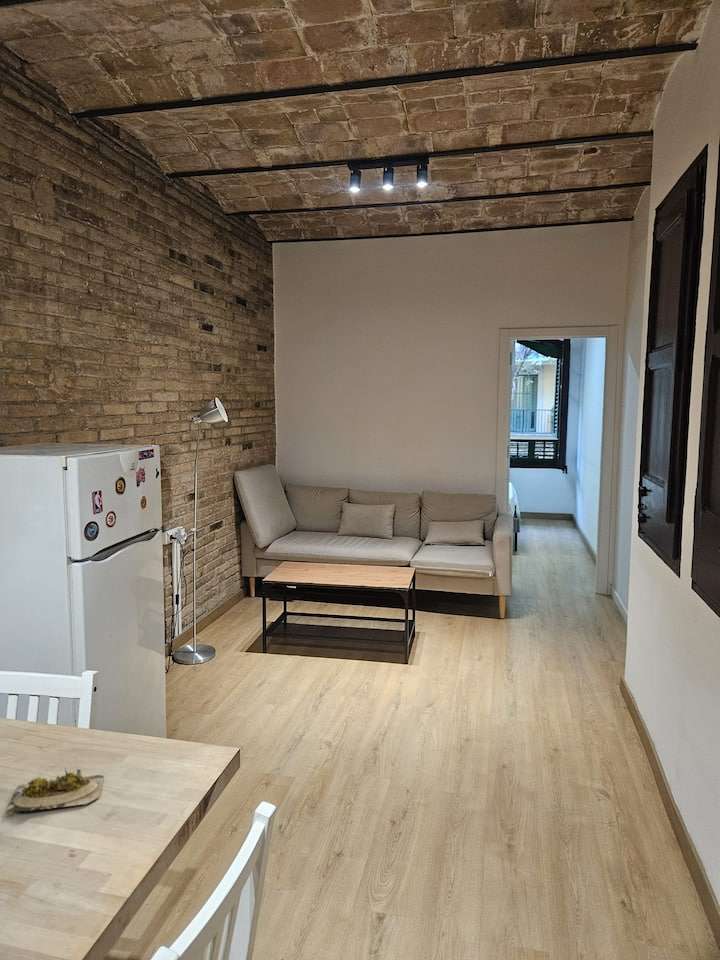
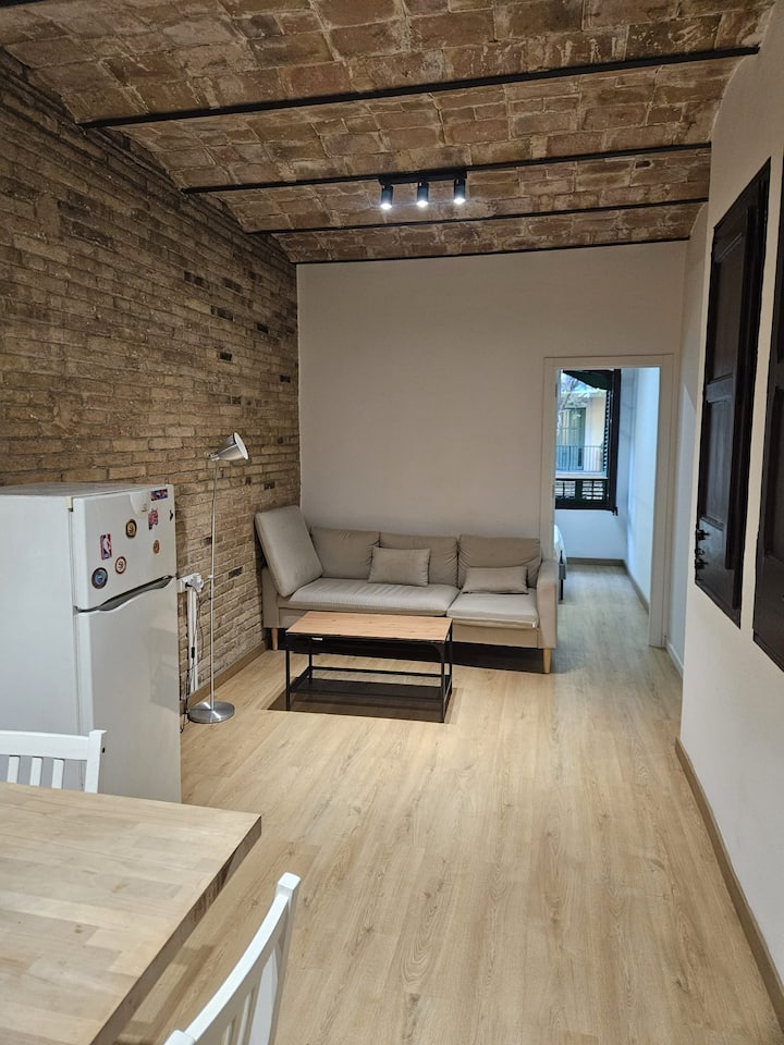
- succulent plant (57, 784)
